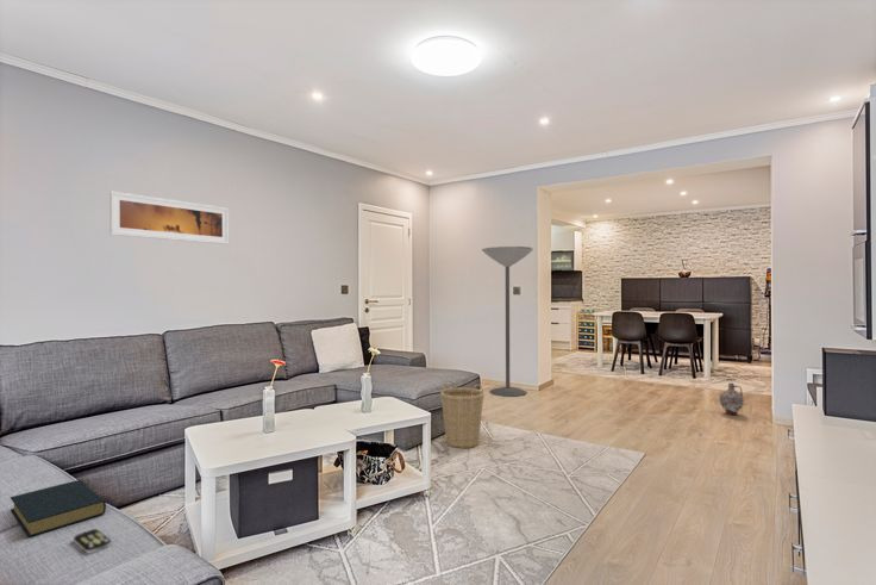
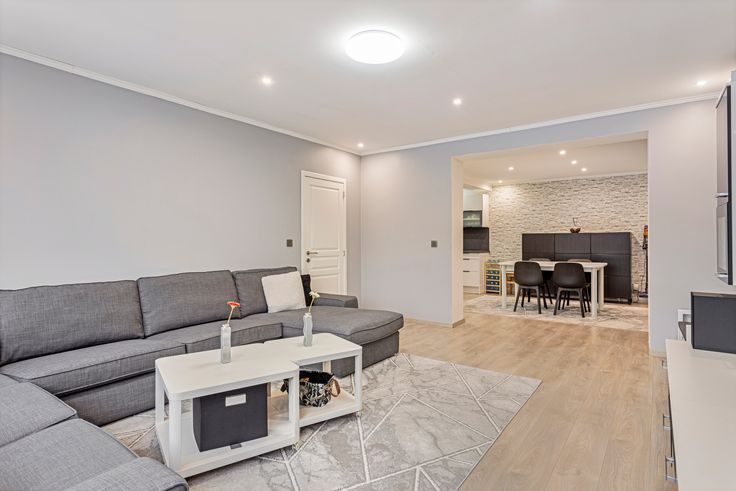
- ceramic jug (731, 398)
- hardback book (57, 505)
- basket (462, 412)
- floor lamp (507, 320)
- remote control (92, 540)
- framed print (174, 219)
